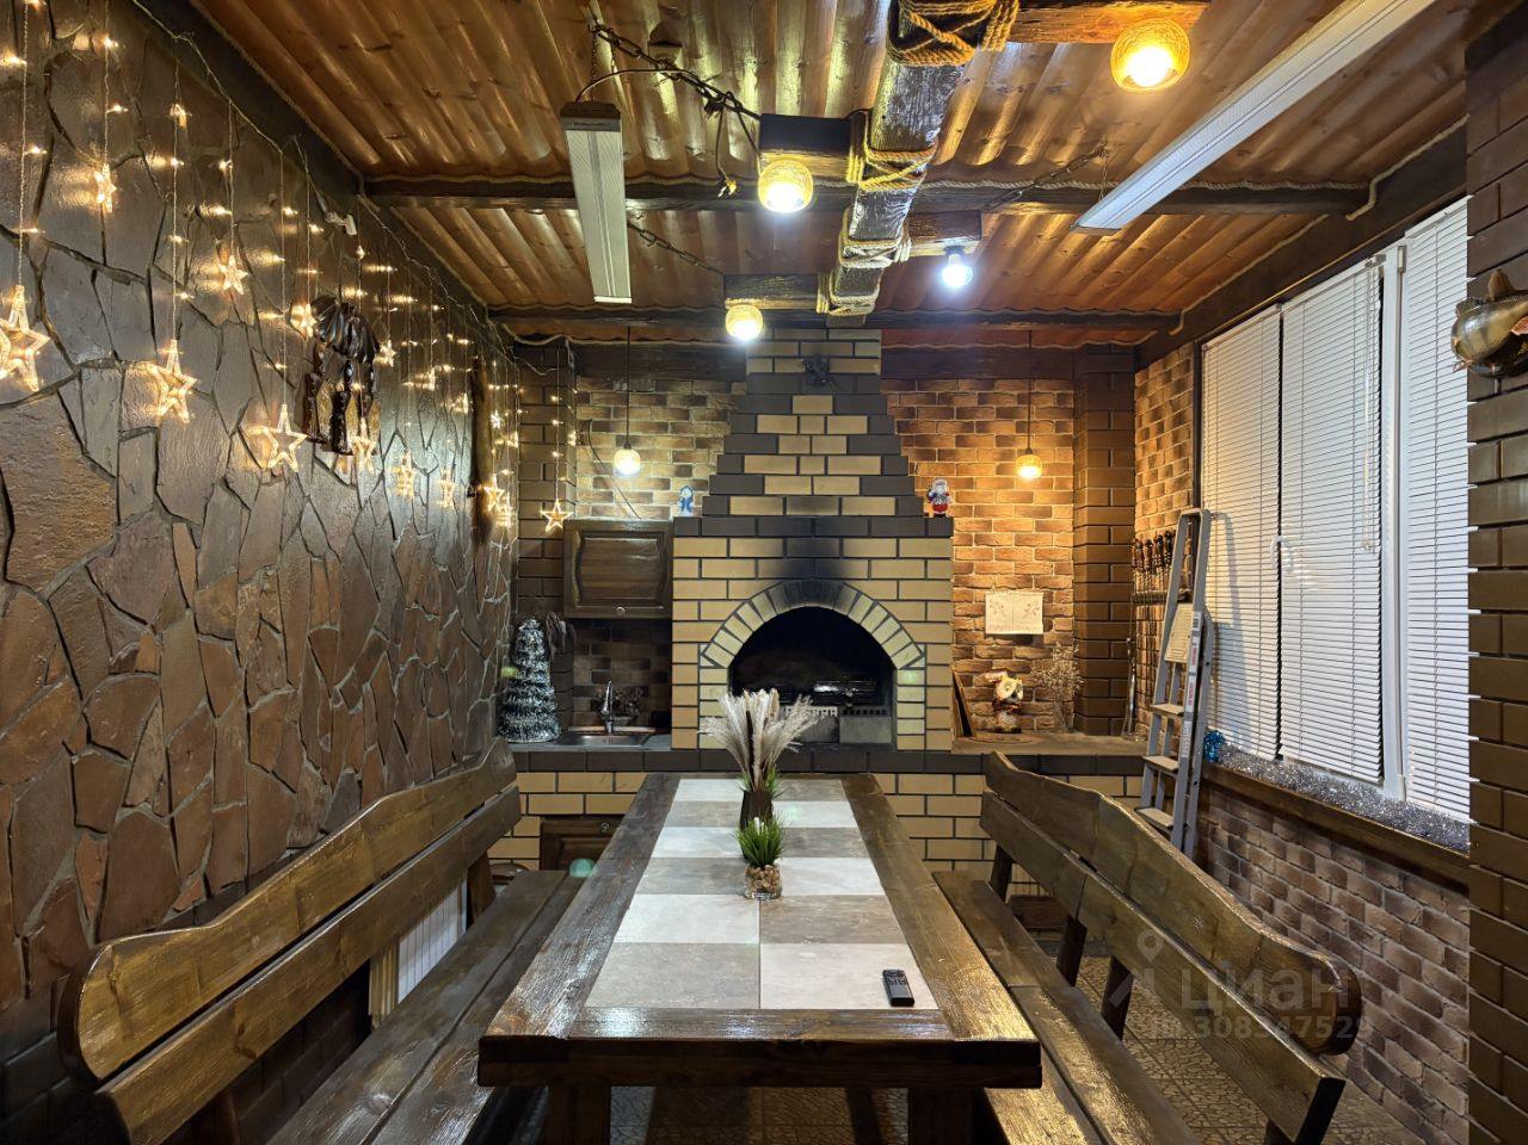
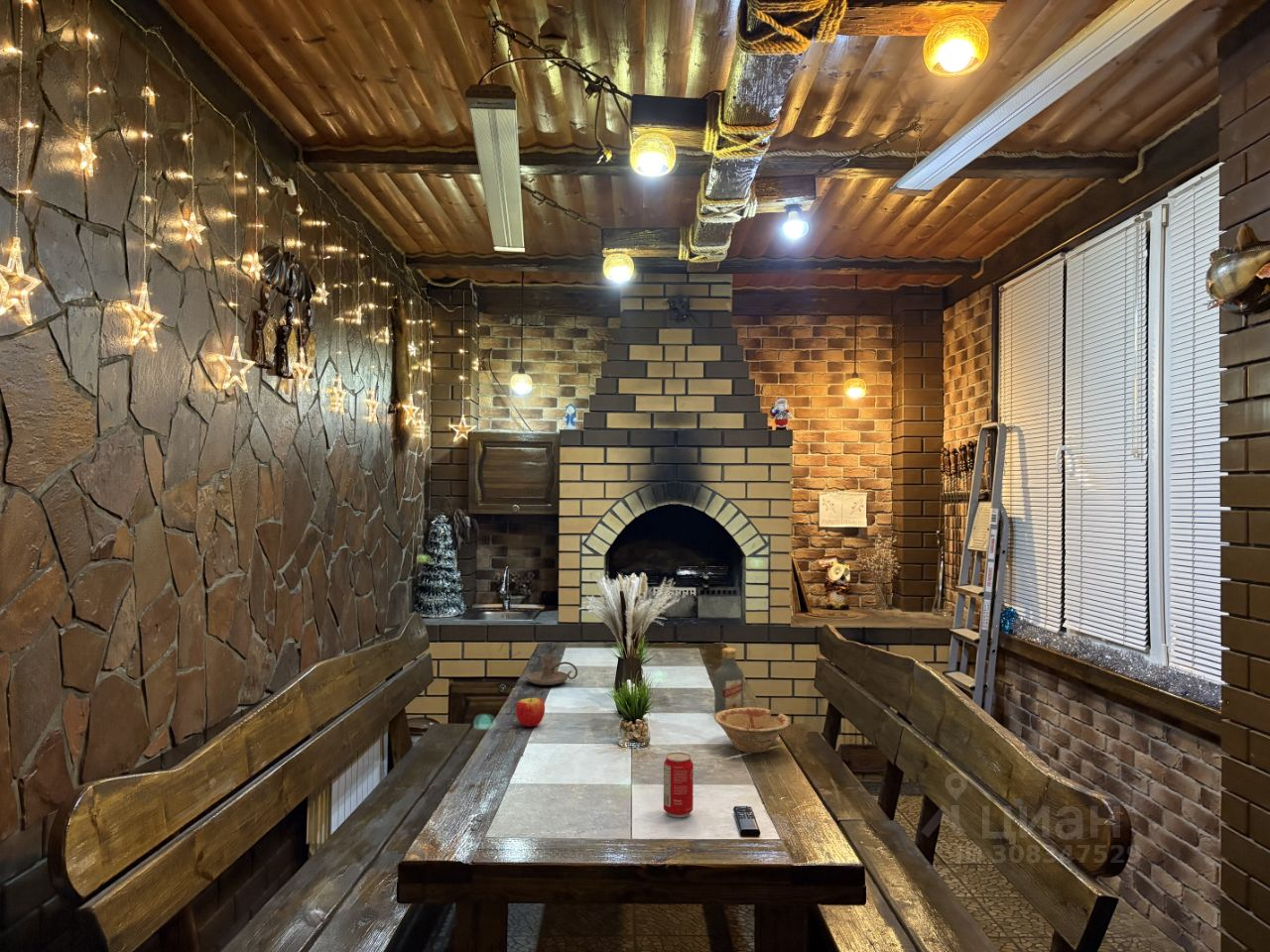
+ vodka (728, 681)
+ beverage can (678, 784)
+ apple (530, 708)
+ dish (751, 733)
+ candle holder (552, 669)
